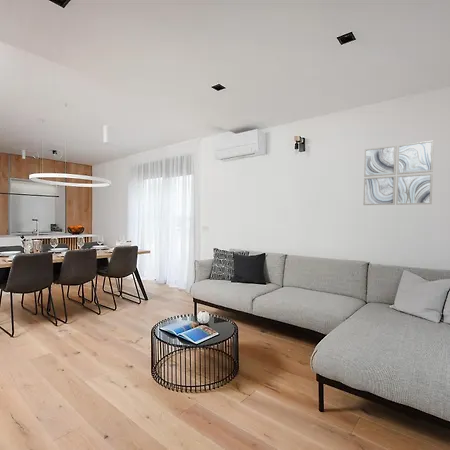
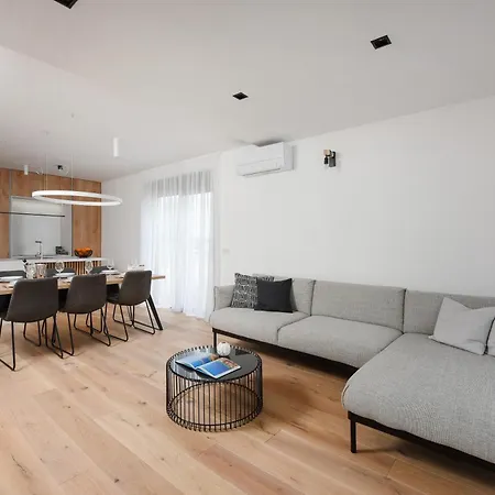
- wall art (395, 174)
